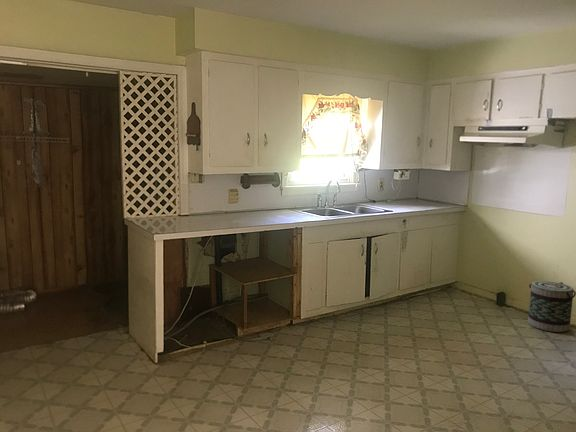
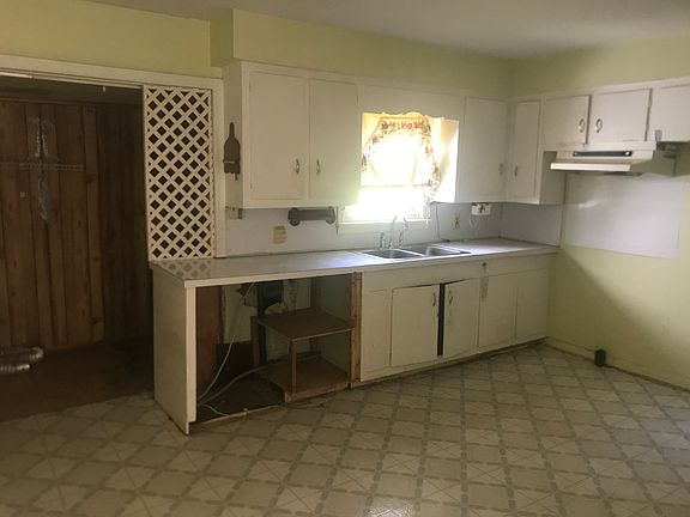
- basket (551, 304)
